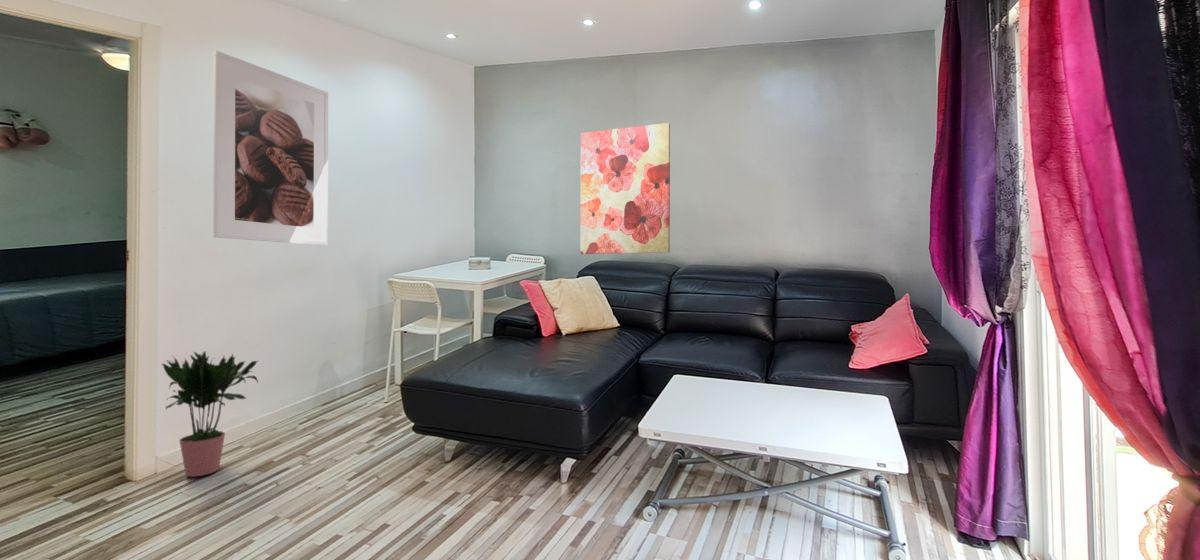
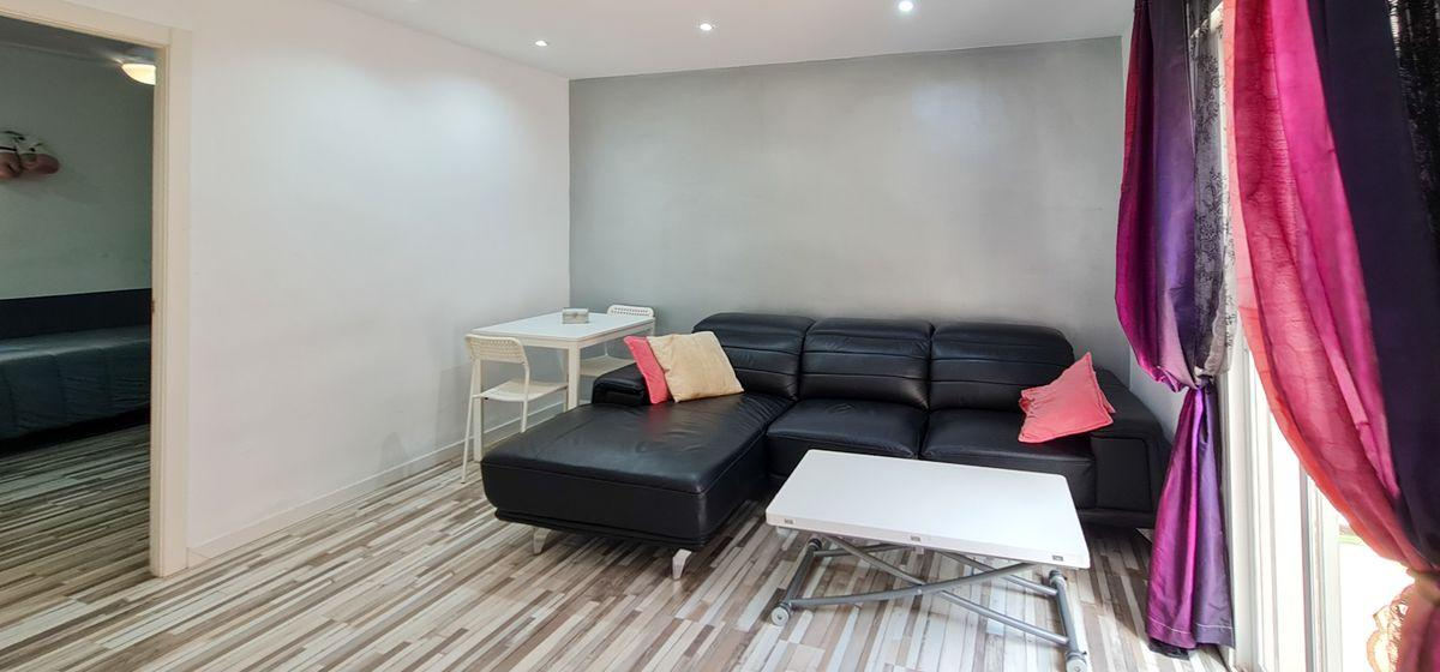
- potted plant (203, 409)
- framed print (276, 157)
- wall art (623, 190)
